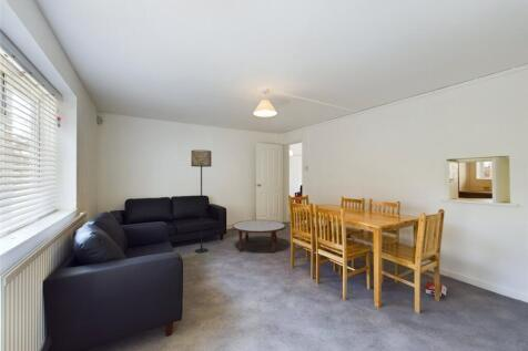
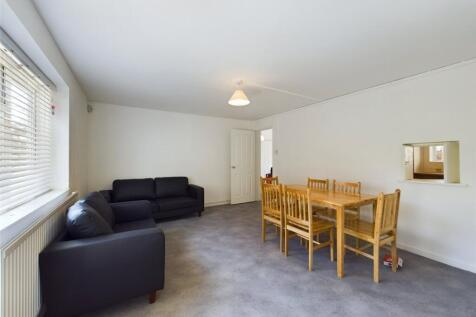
- coffee table (258, 231)
- floor lamp (201, 200)
